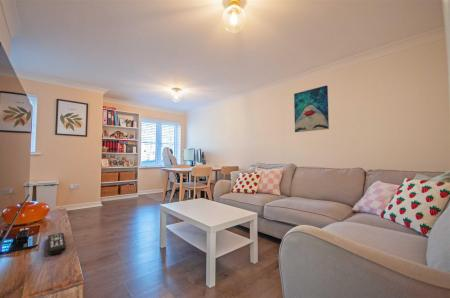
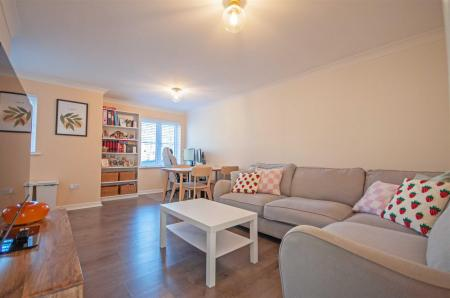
- wall art (310, 110)
- remote control (56, 242)
